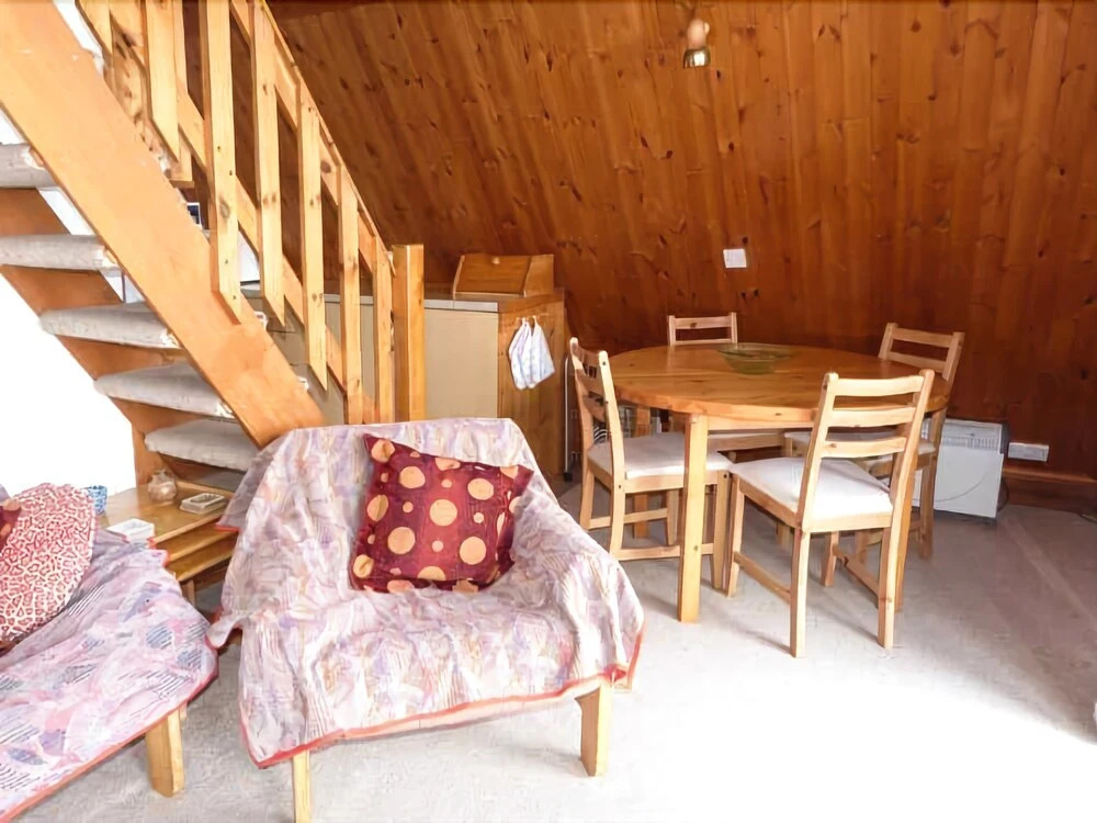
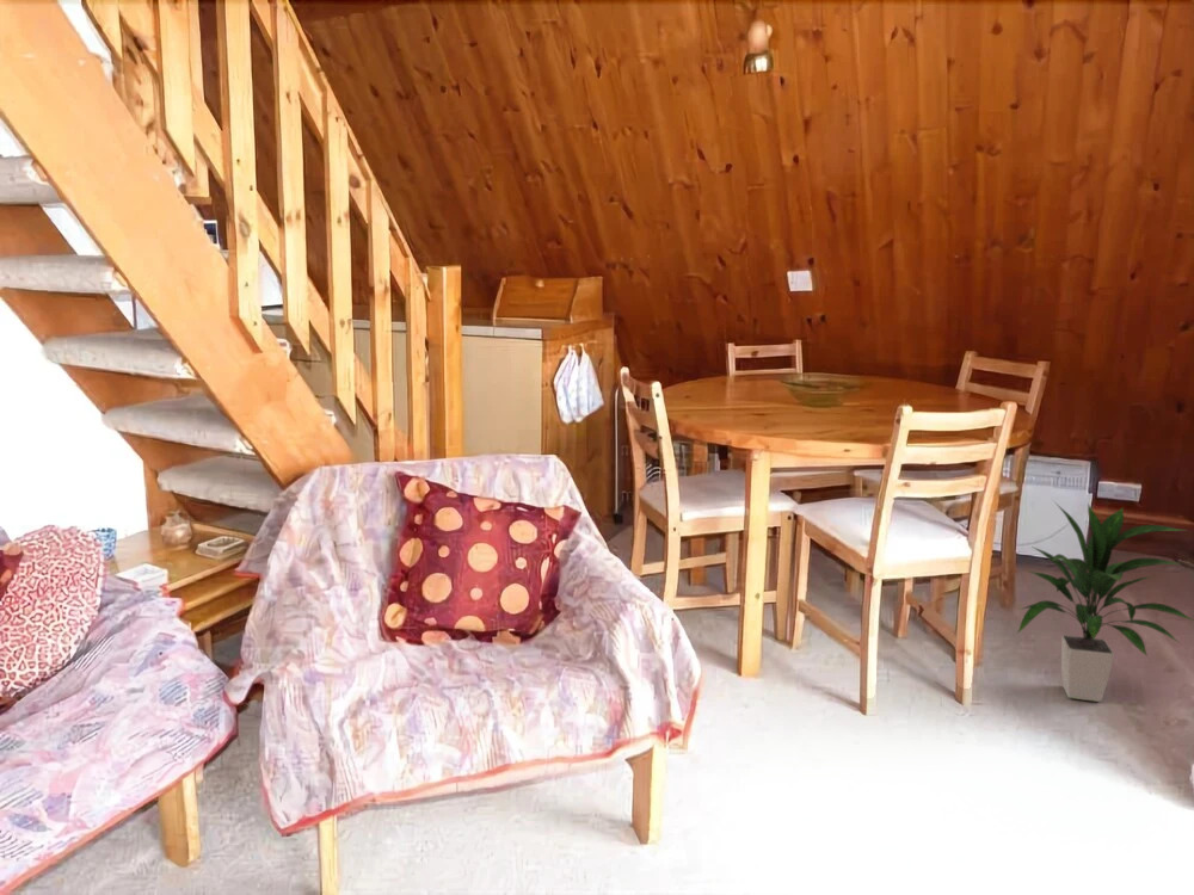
+ indoor plant (1095, 598)
